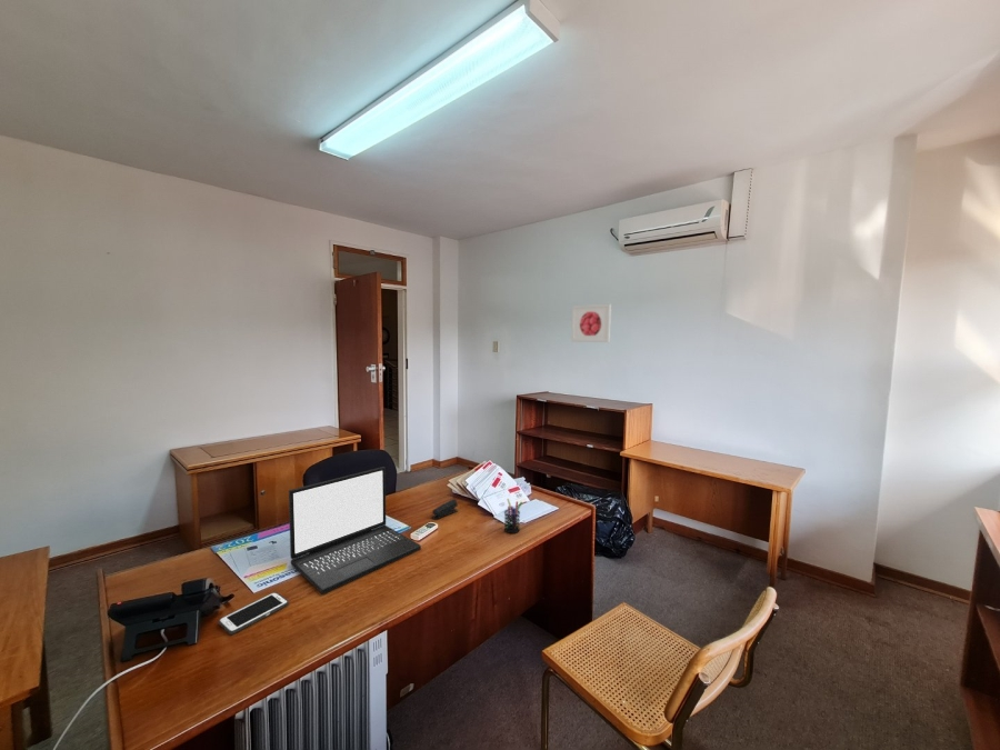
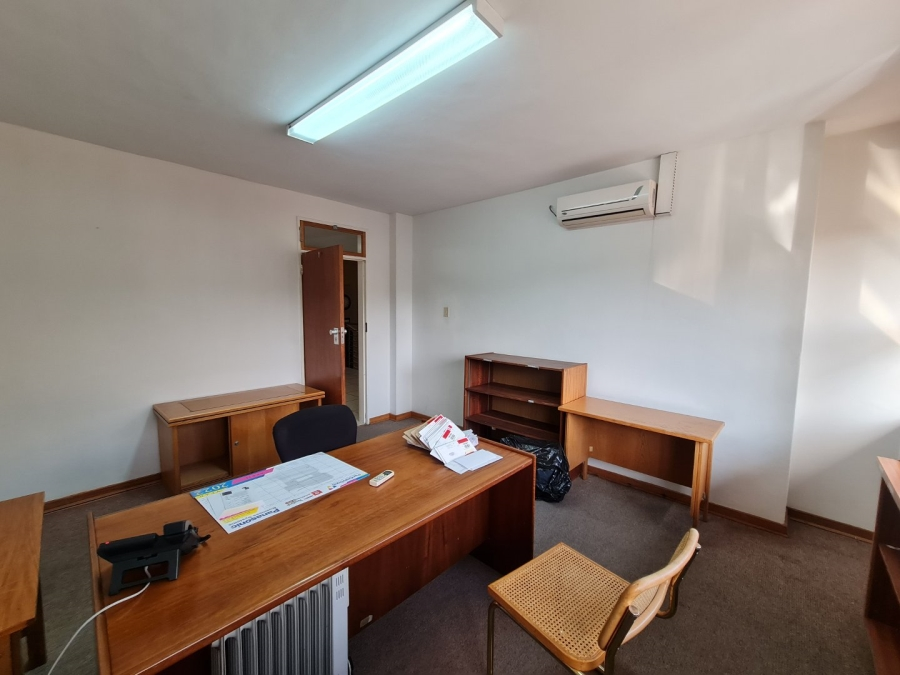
- cell phone (254, 611)
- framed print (590, 323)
- laptop (358, 521)
- stapler (444, 508)
- pen holder (513, 514)
